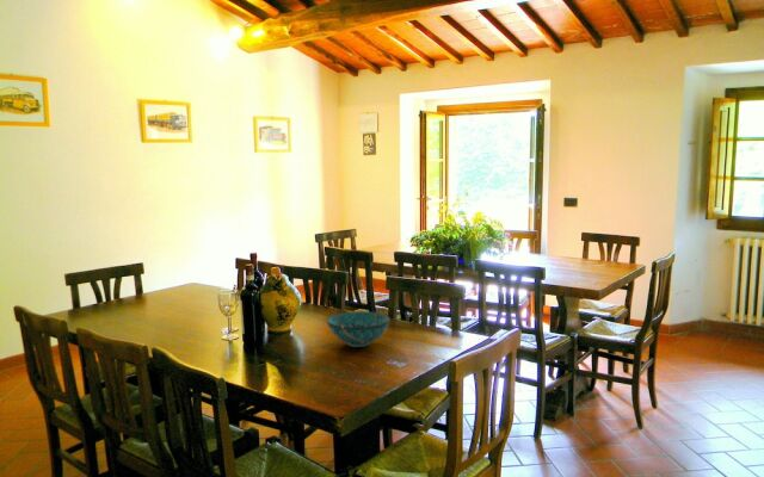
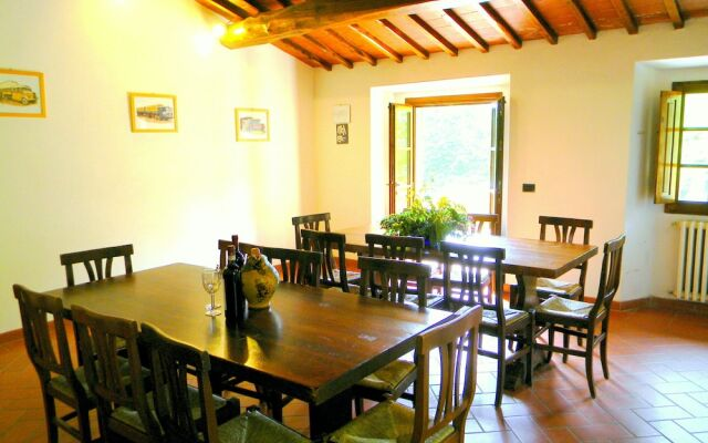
- decorative bowl (358, 330)
